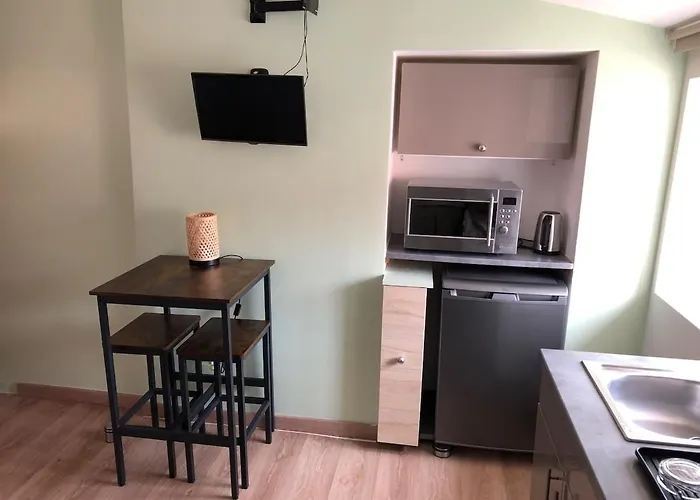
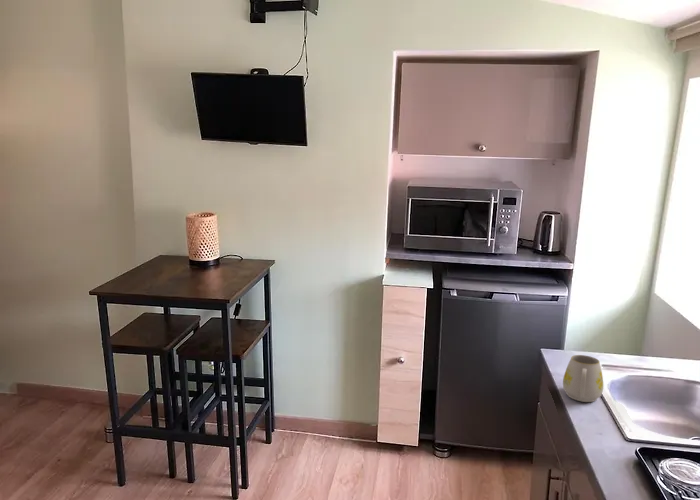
+ mug (583, 379)
